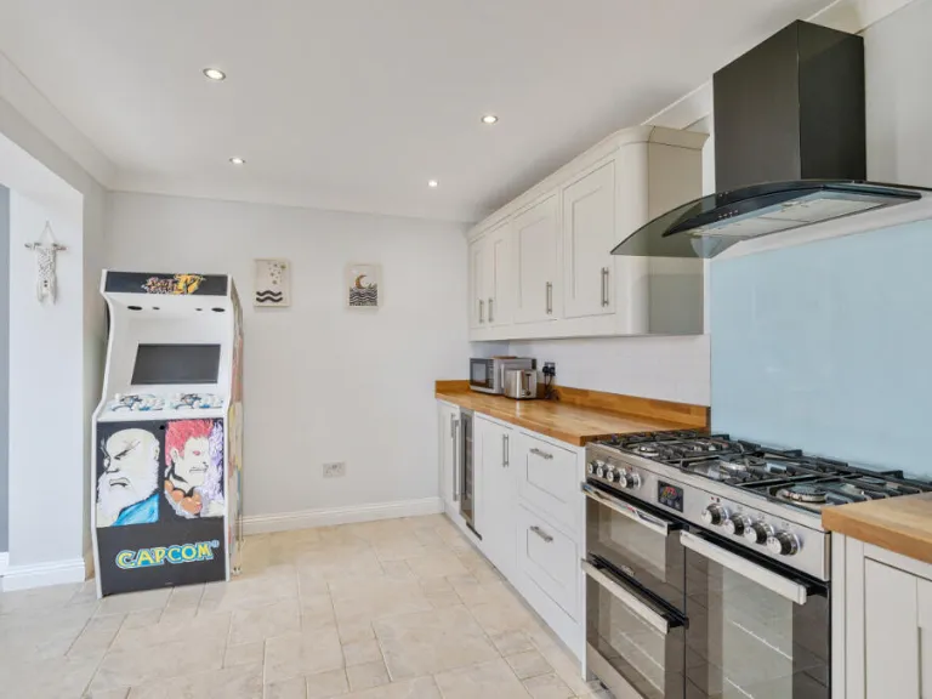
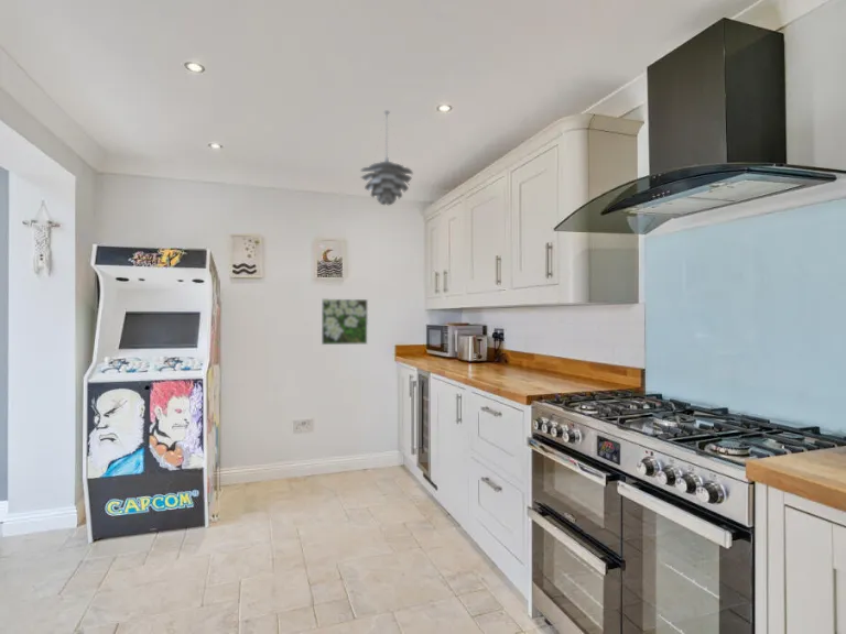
+ pendant light (387, 157)
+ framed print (344, 321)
